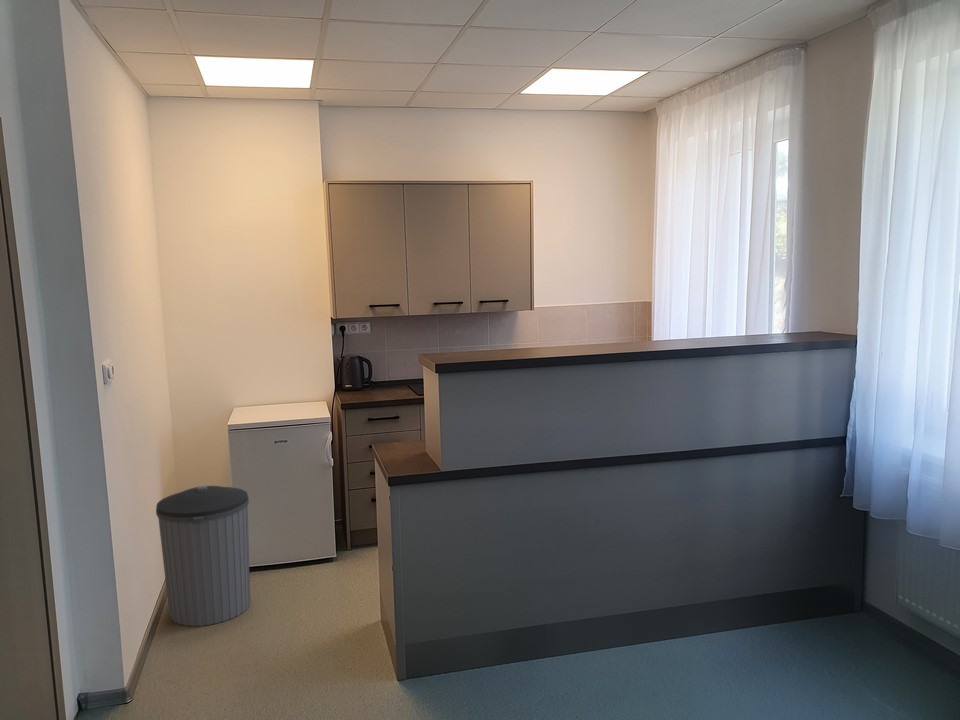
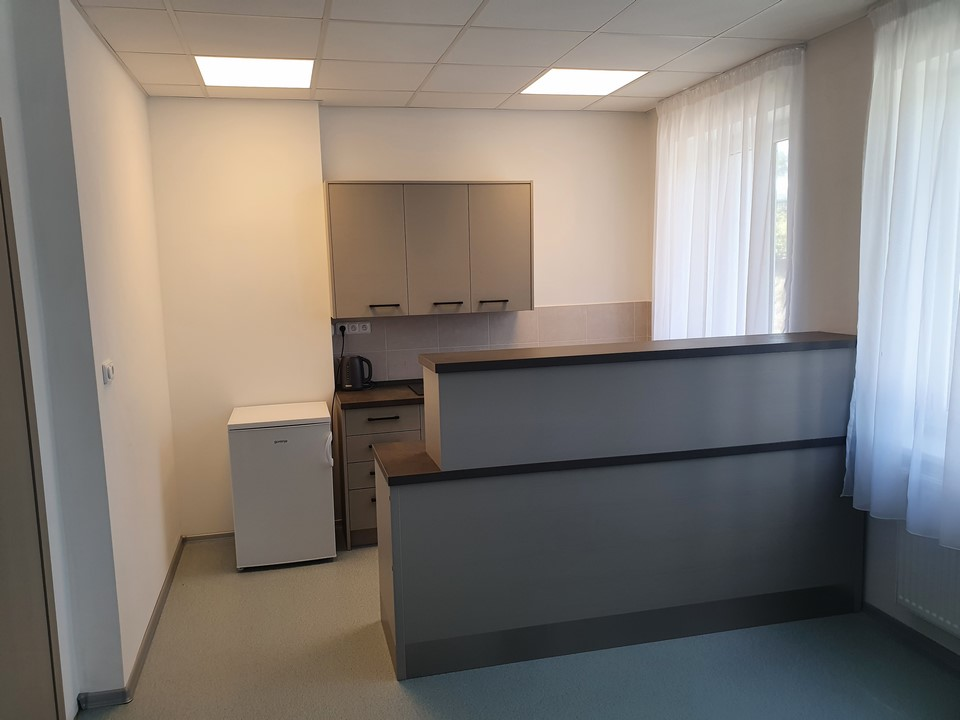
- trash can (206, 548)
